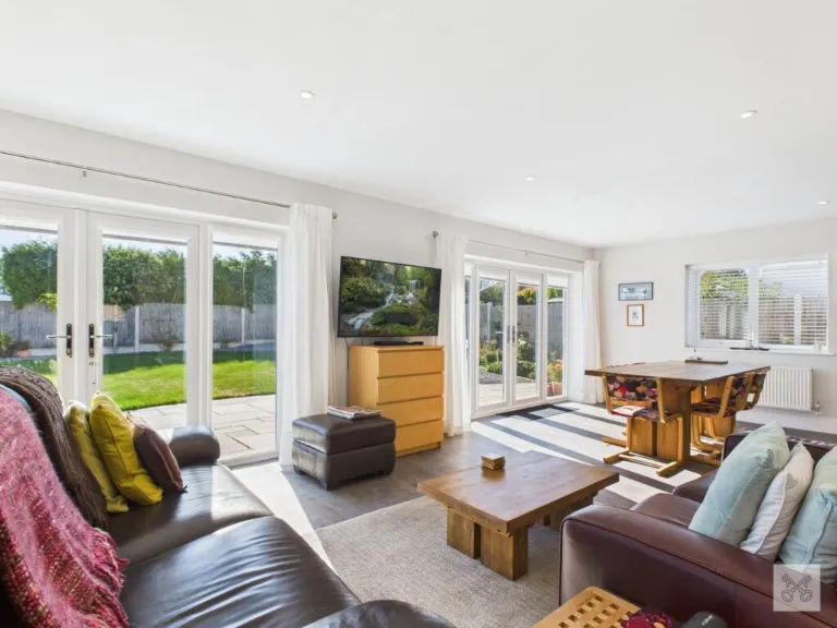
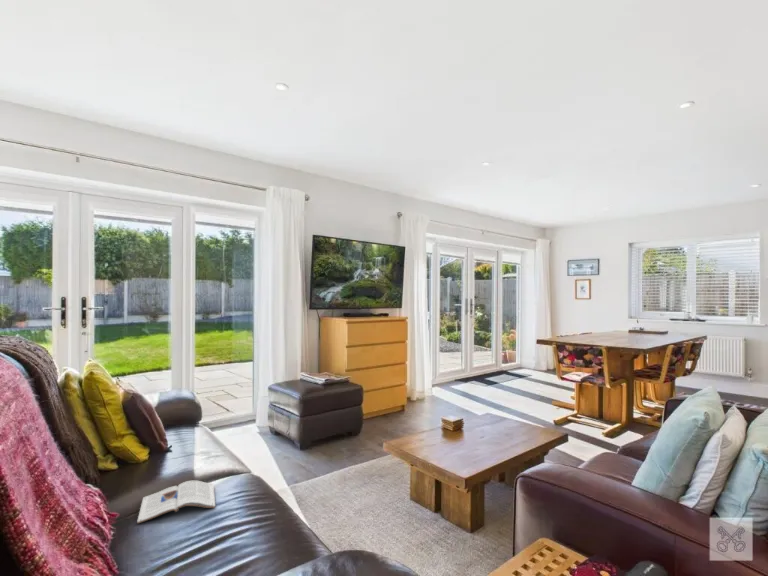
+ magazine (178, 498)
